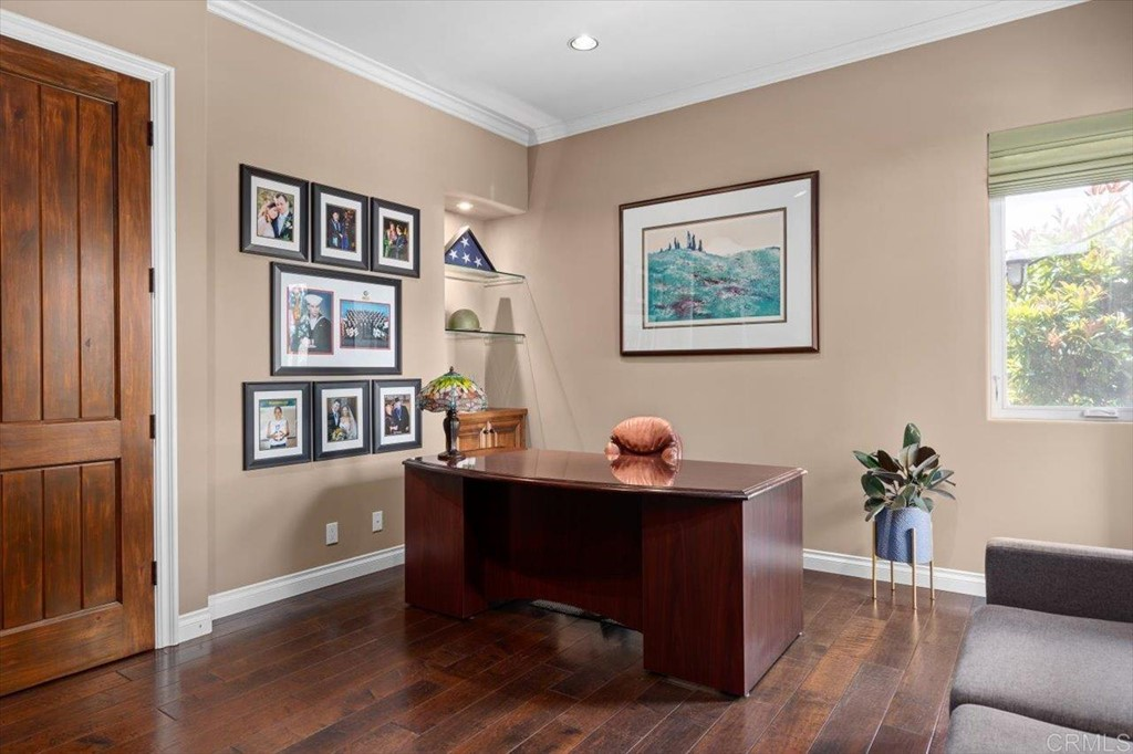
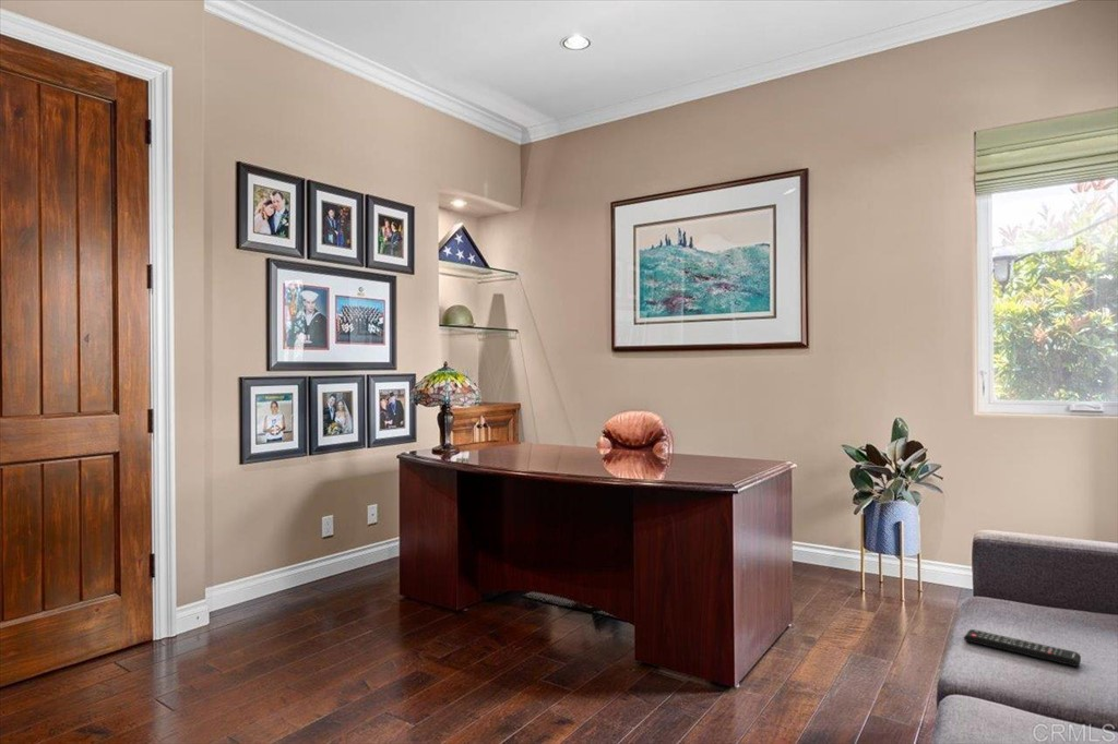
+ remote control (1020, 647)
